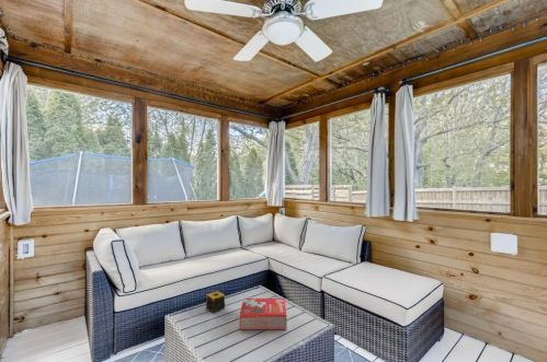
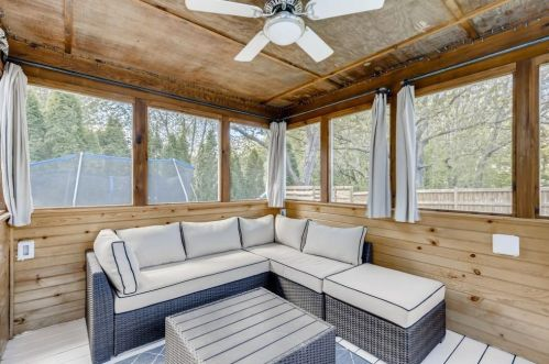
- candle (215, 301)
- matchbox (263, 313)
